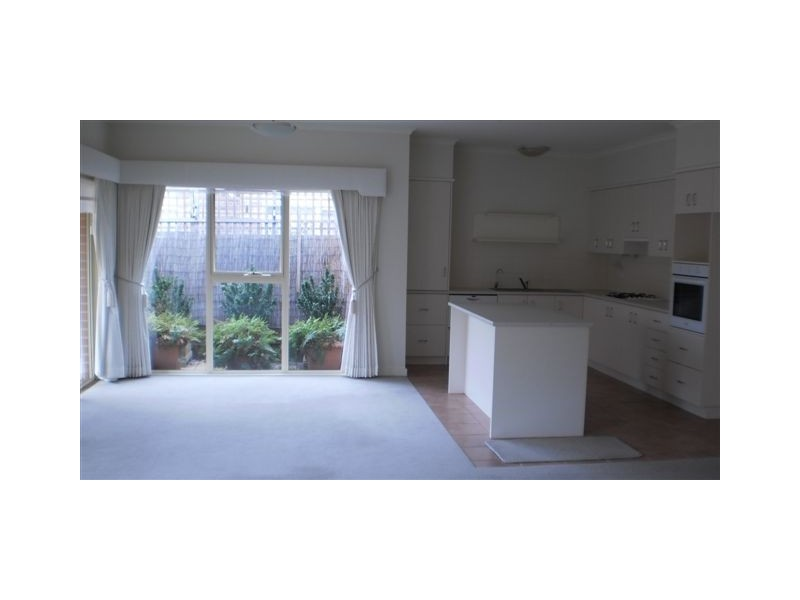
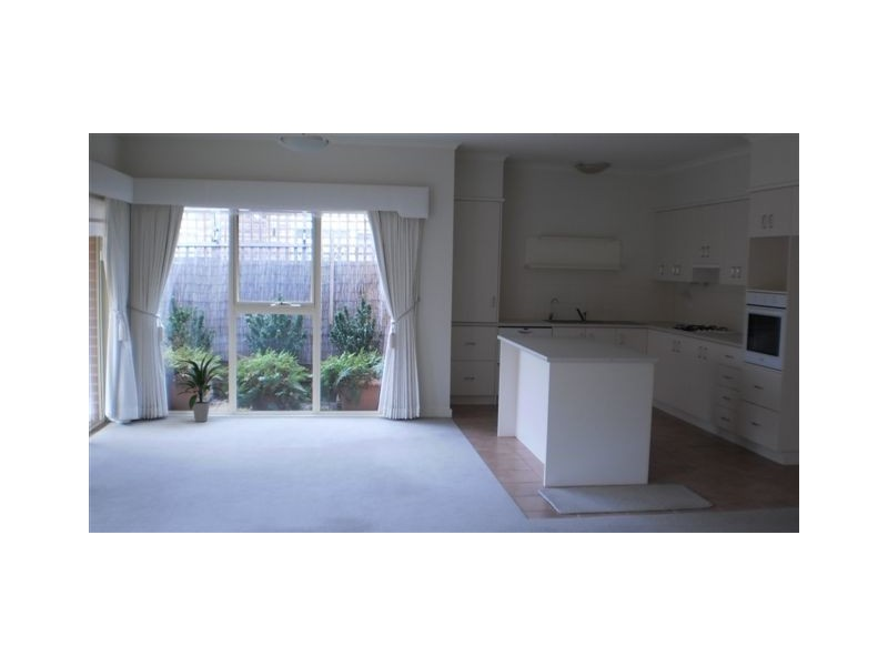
+ indoor plant (199, 387)
